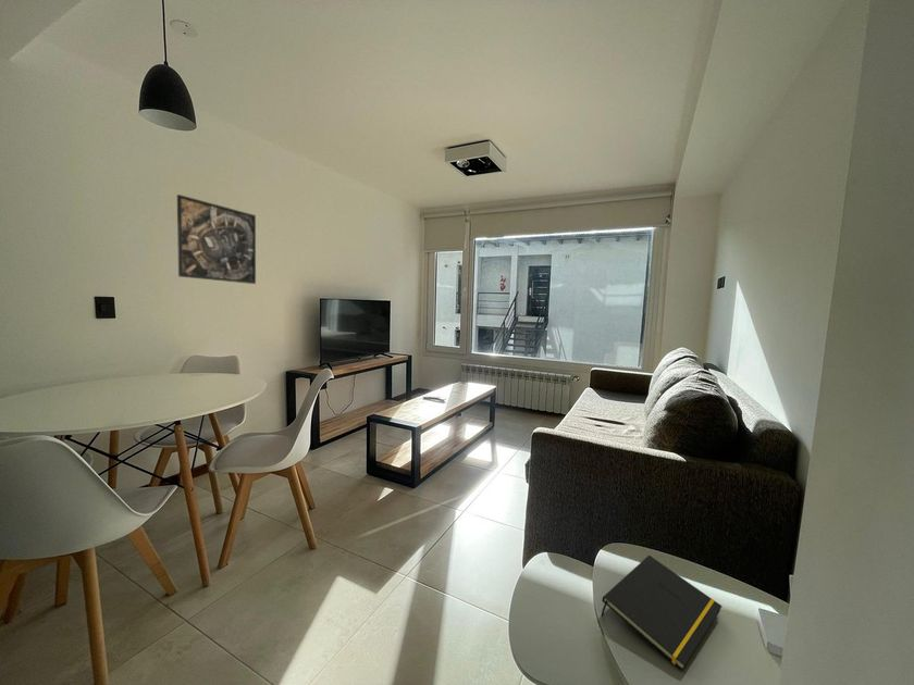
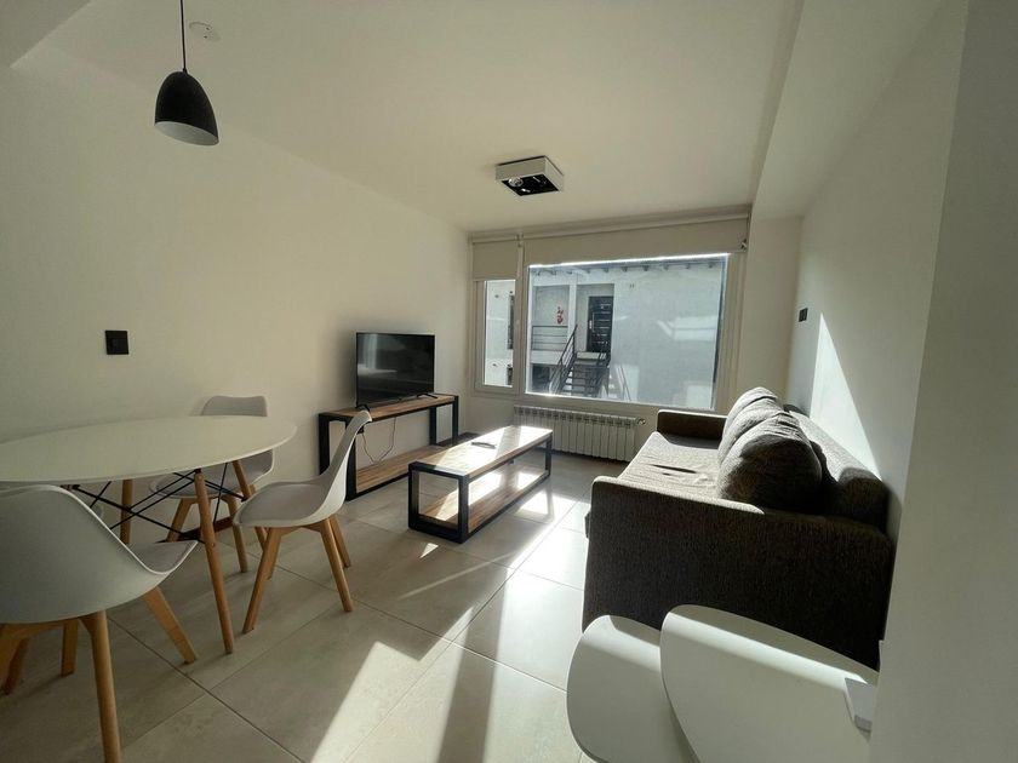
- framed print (220, 242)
- notepad (663, 603)
